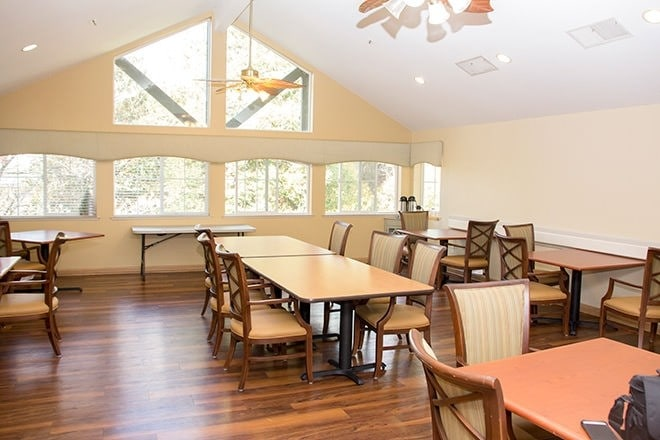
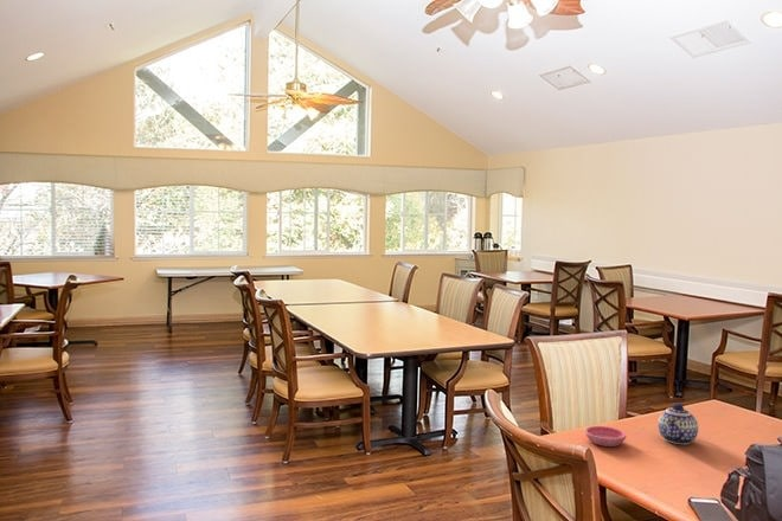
+ teapot (678, 422)
+ saucer (604, 436)
